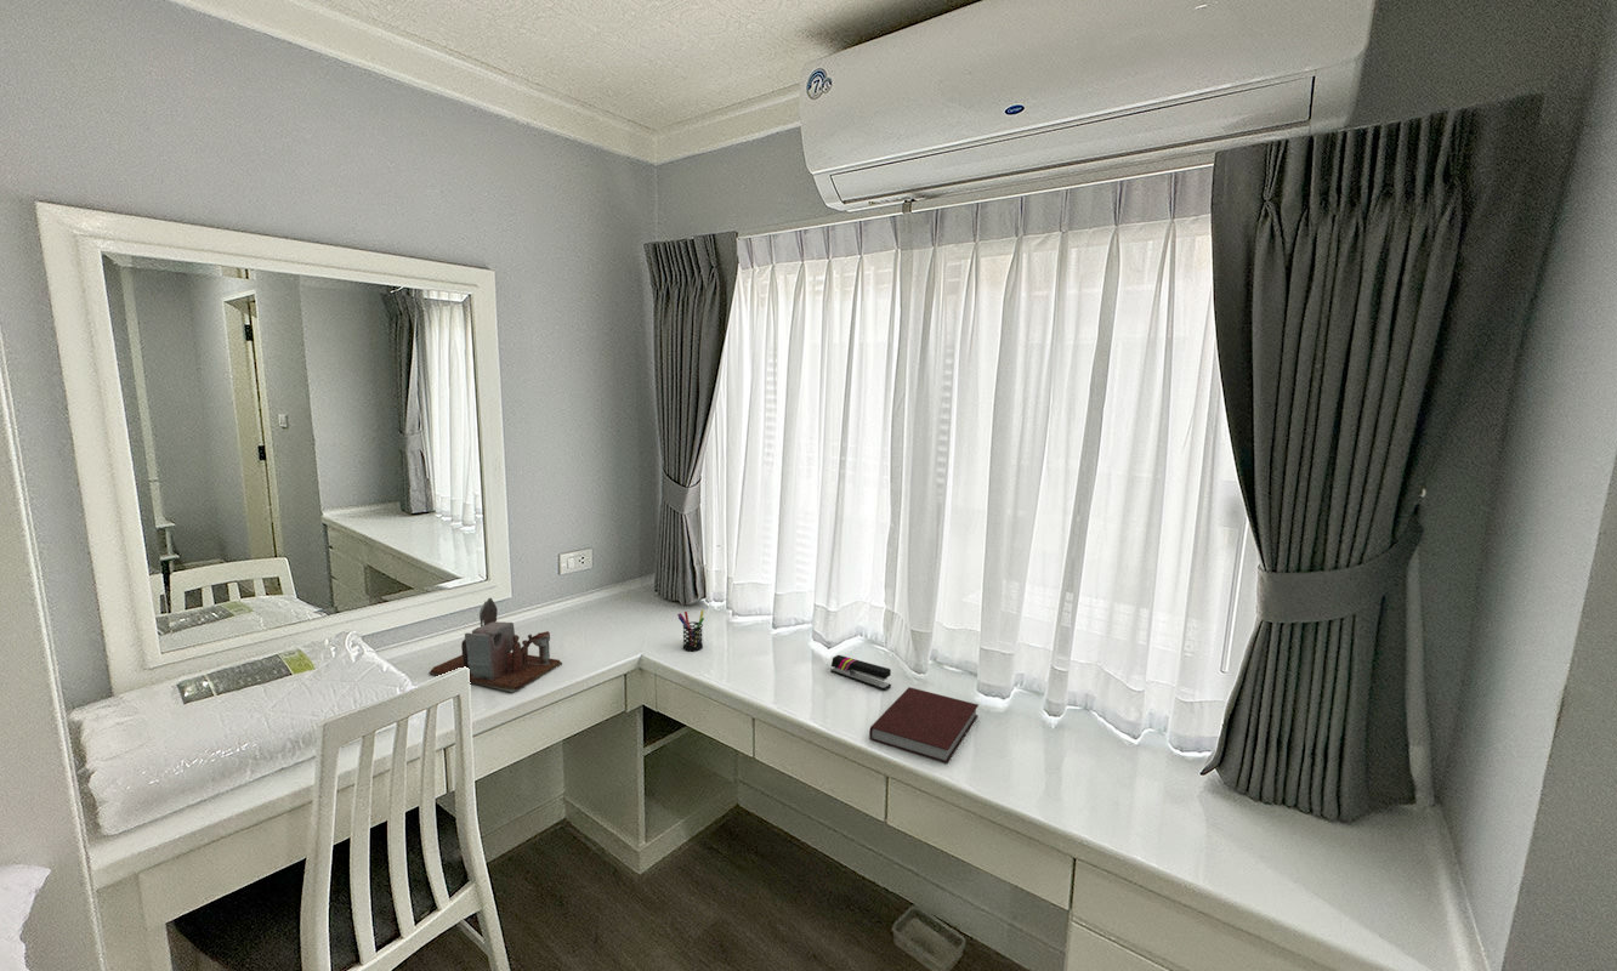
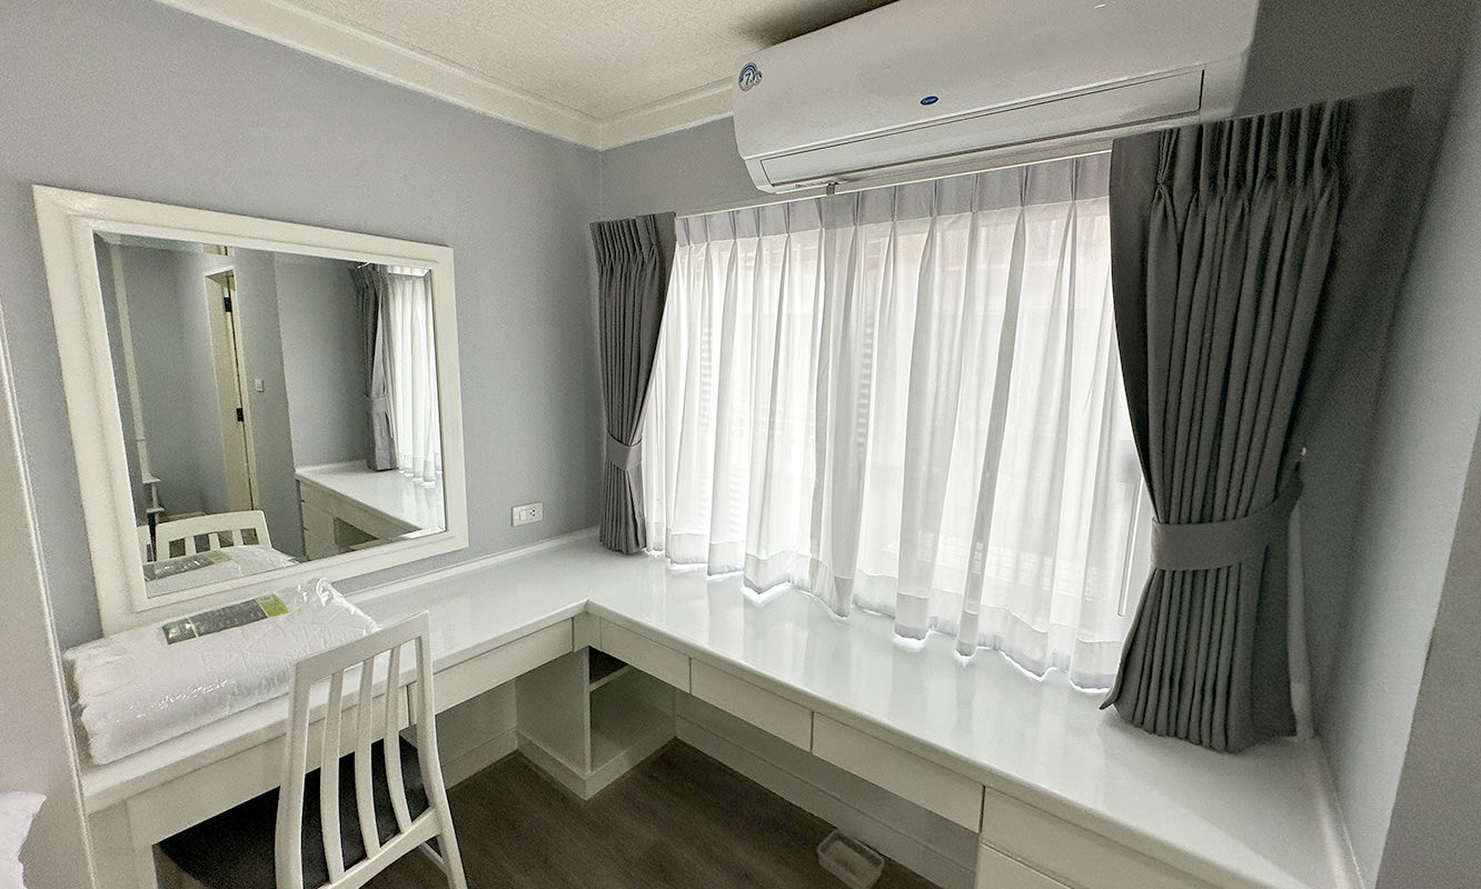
- stapler (859, 670)
- pen holder (693, 629)
- notebook (925, 721)
- desk organizer (495, 636)
